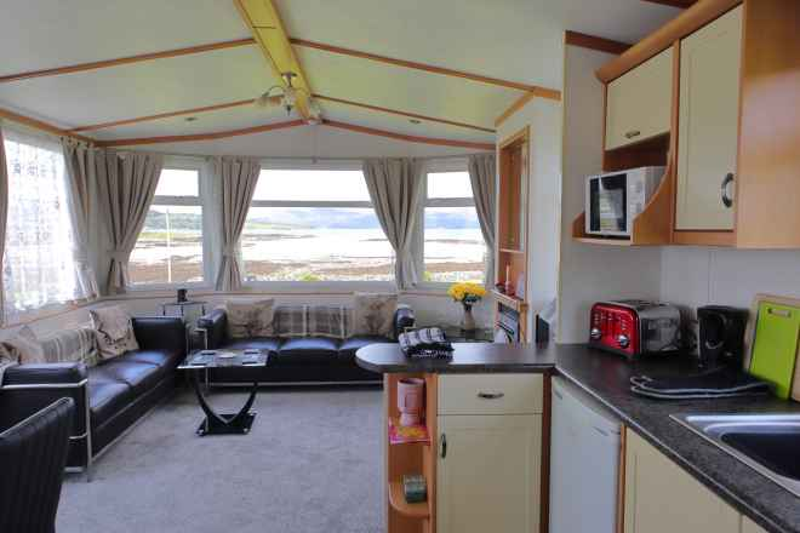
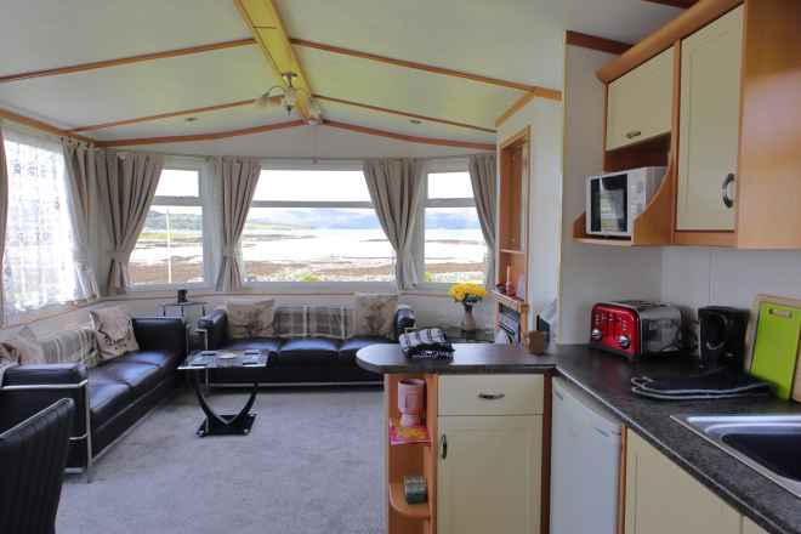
+ mug (533, 342)
